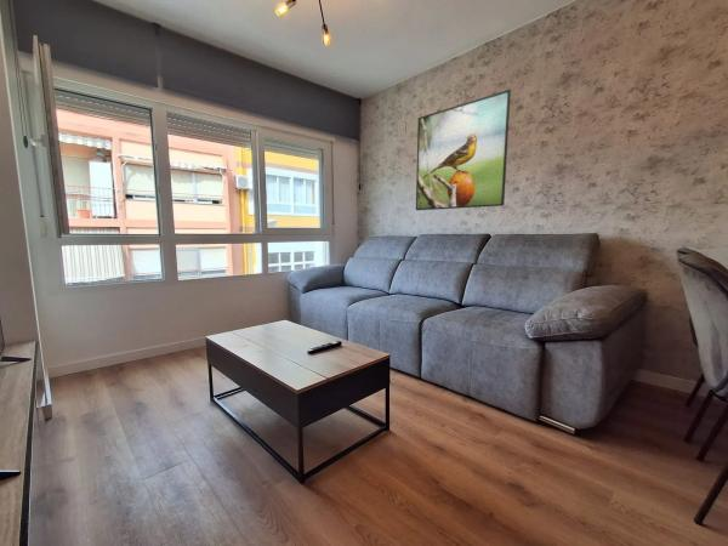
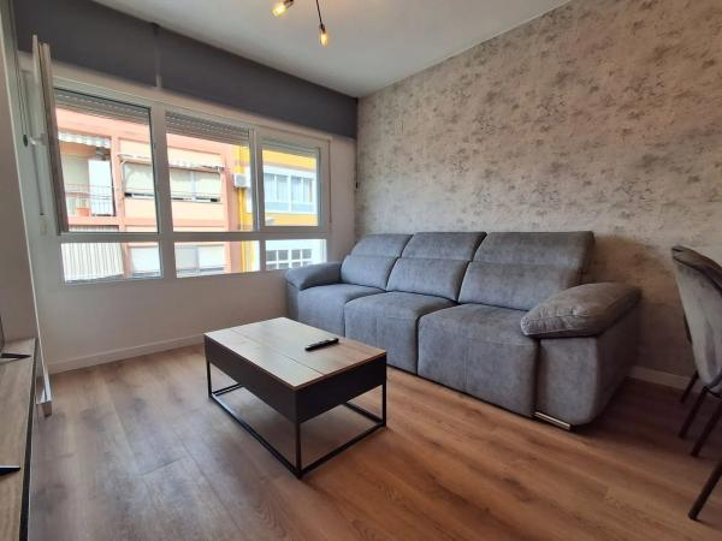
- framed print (456, 158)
